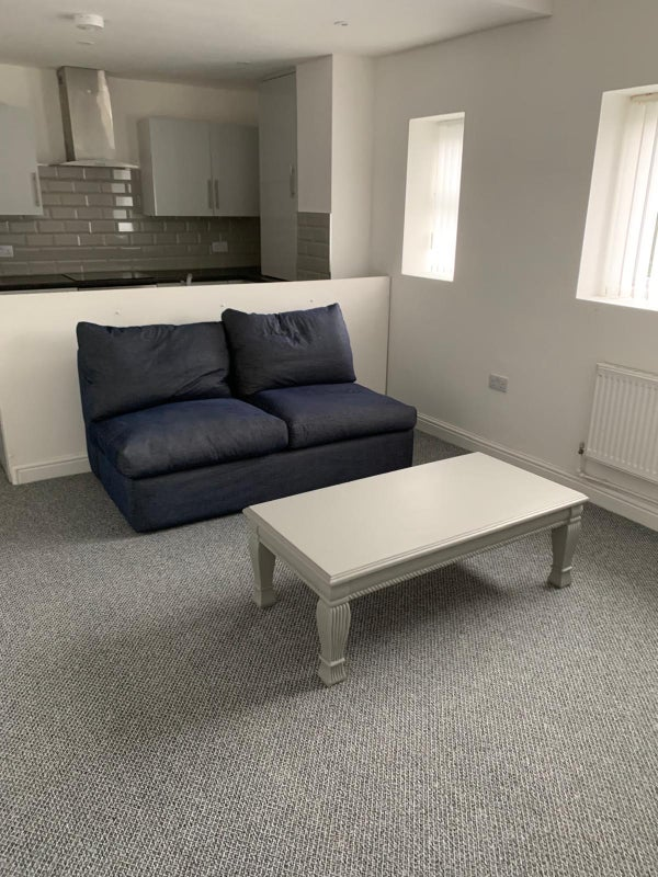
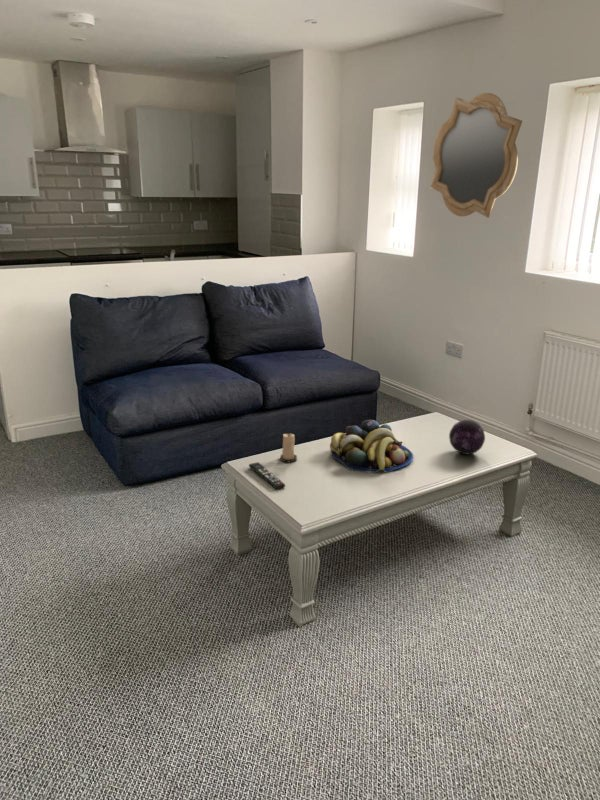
+ candle (288, 445)
+ decorative orb (466, 436)
+ fruit bowl (373, 441)
+ remote control (266, 474)
+ mirror (471, 157)
